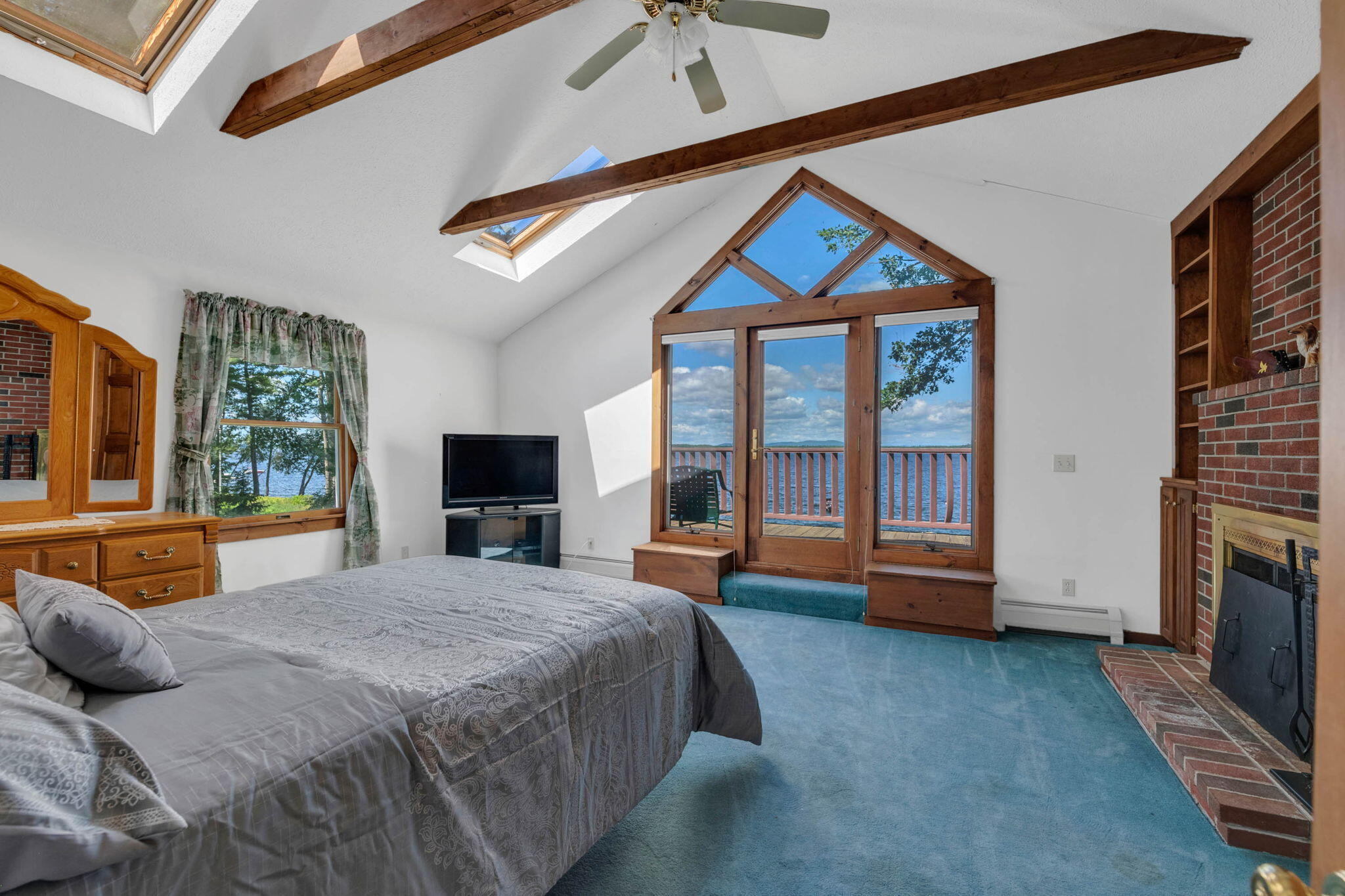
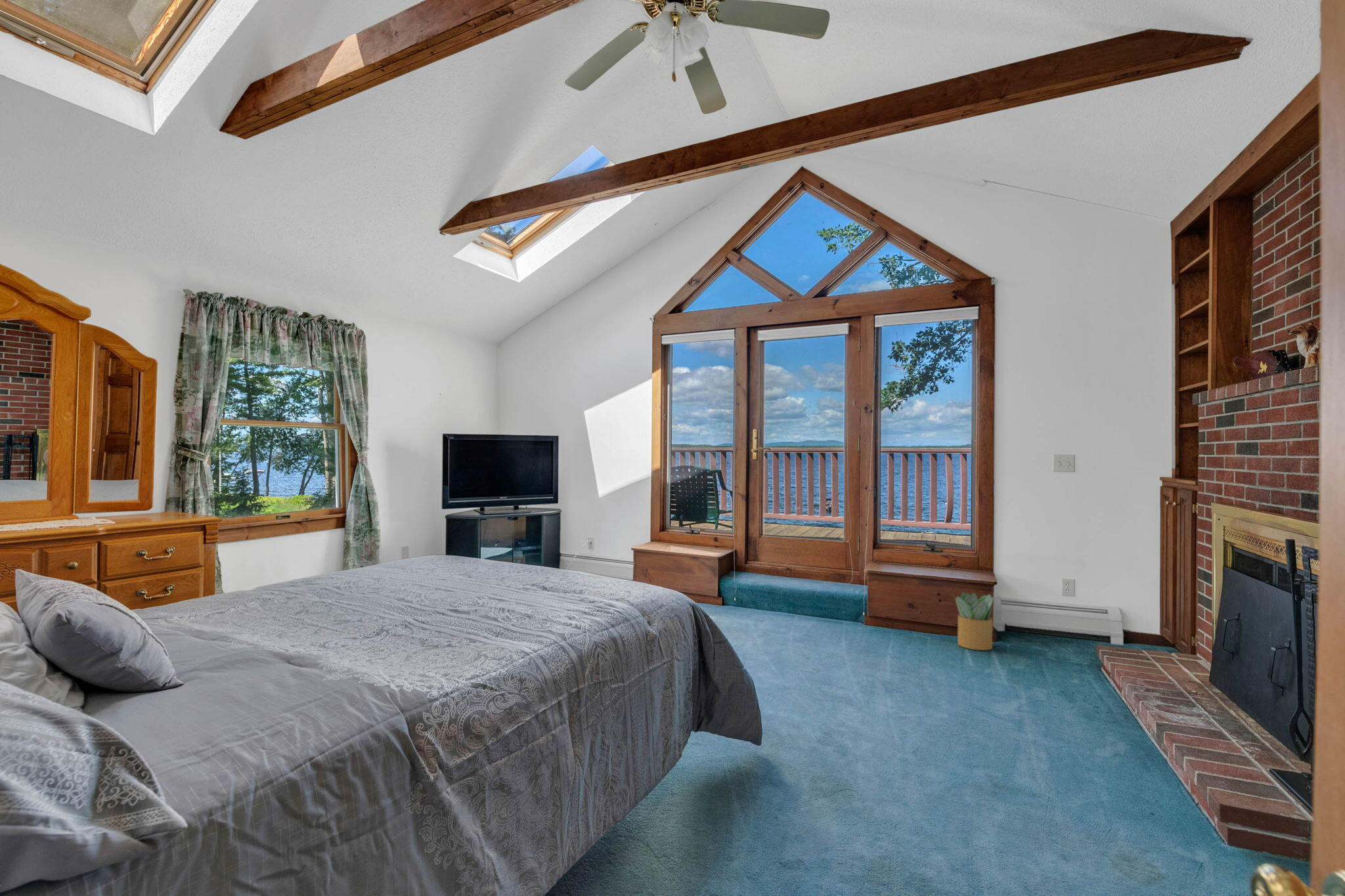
+ potted plant (972, 619)
